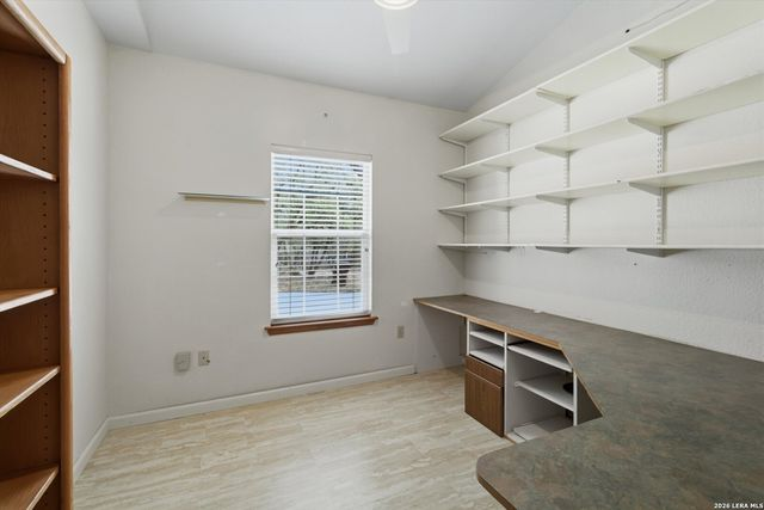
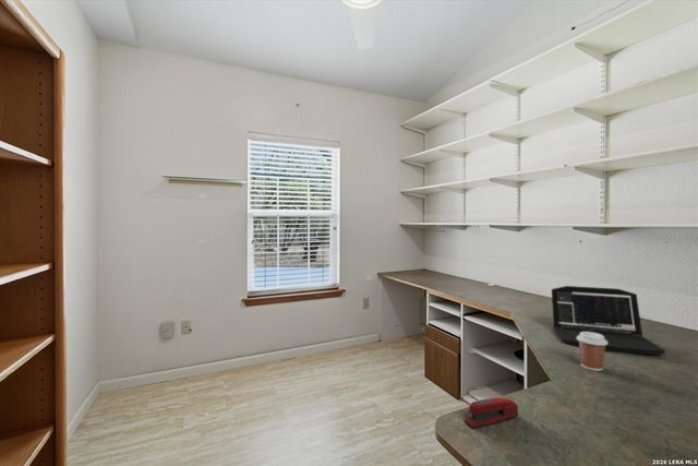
+ laptop (601, 316)
+ coffee cup (591, 350)
+ stapler (492, 408)
